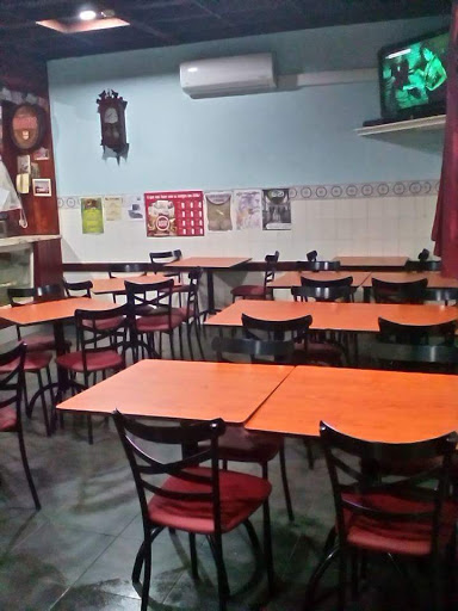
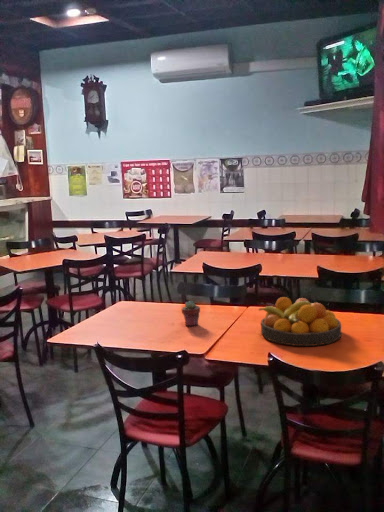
+ potted succulent (191, 312)
+ fruit bowl (300, 316)
